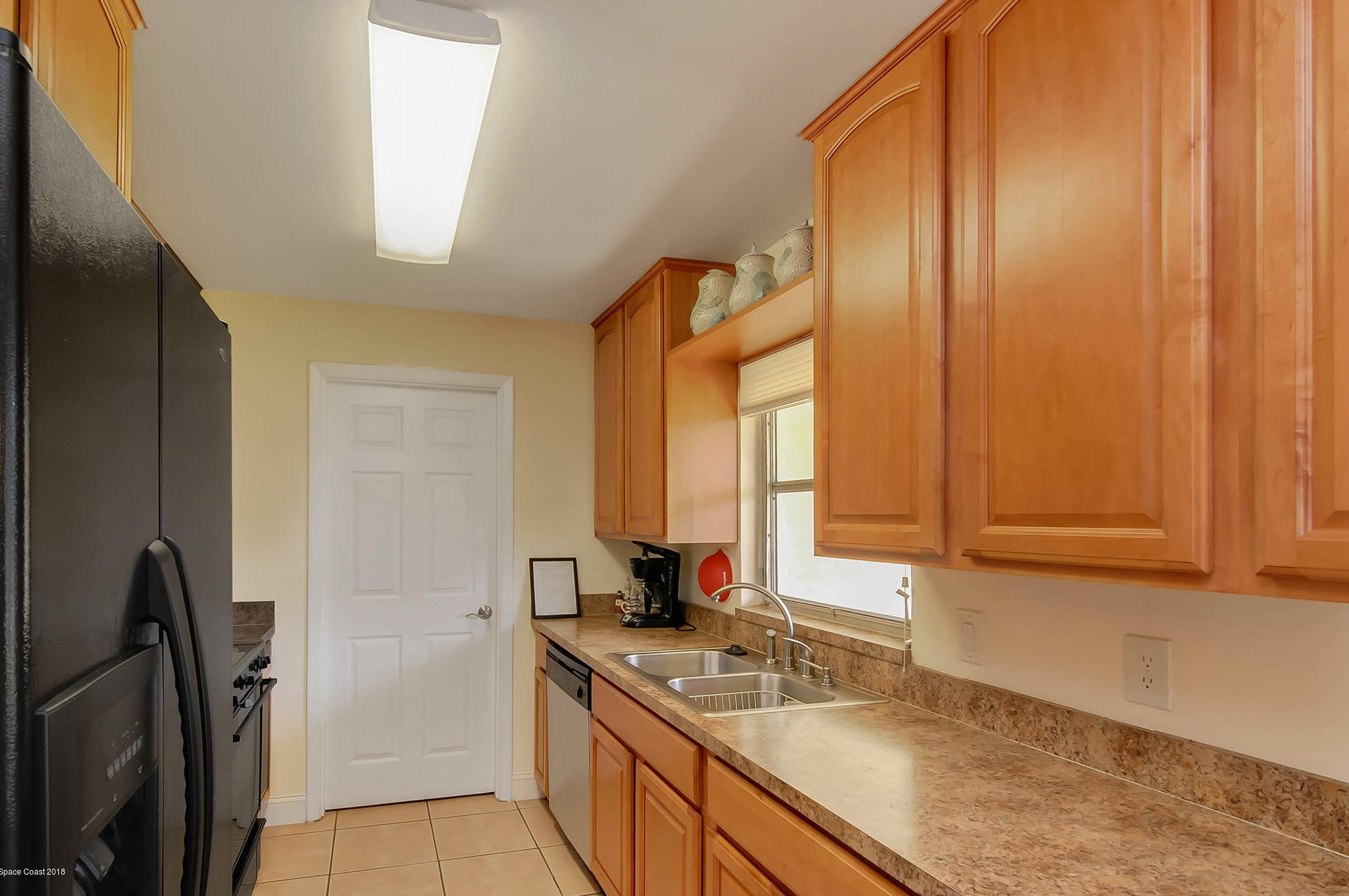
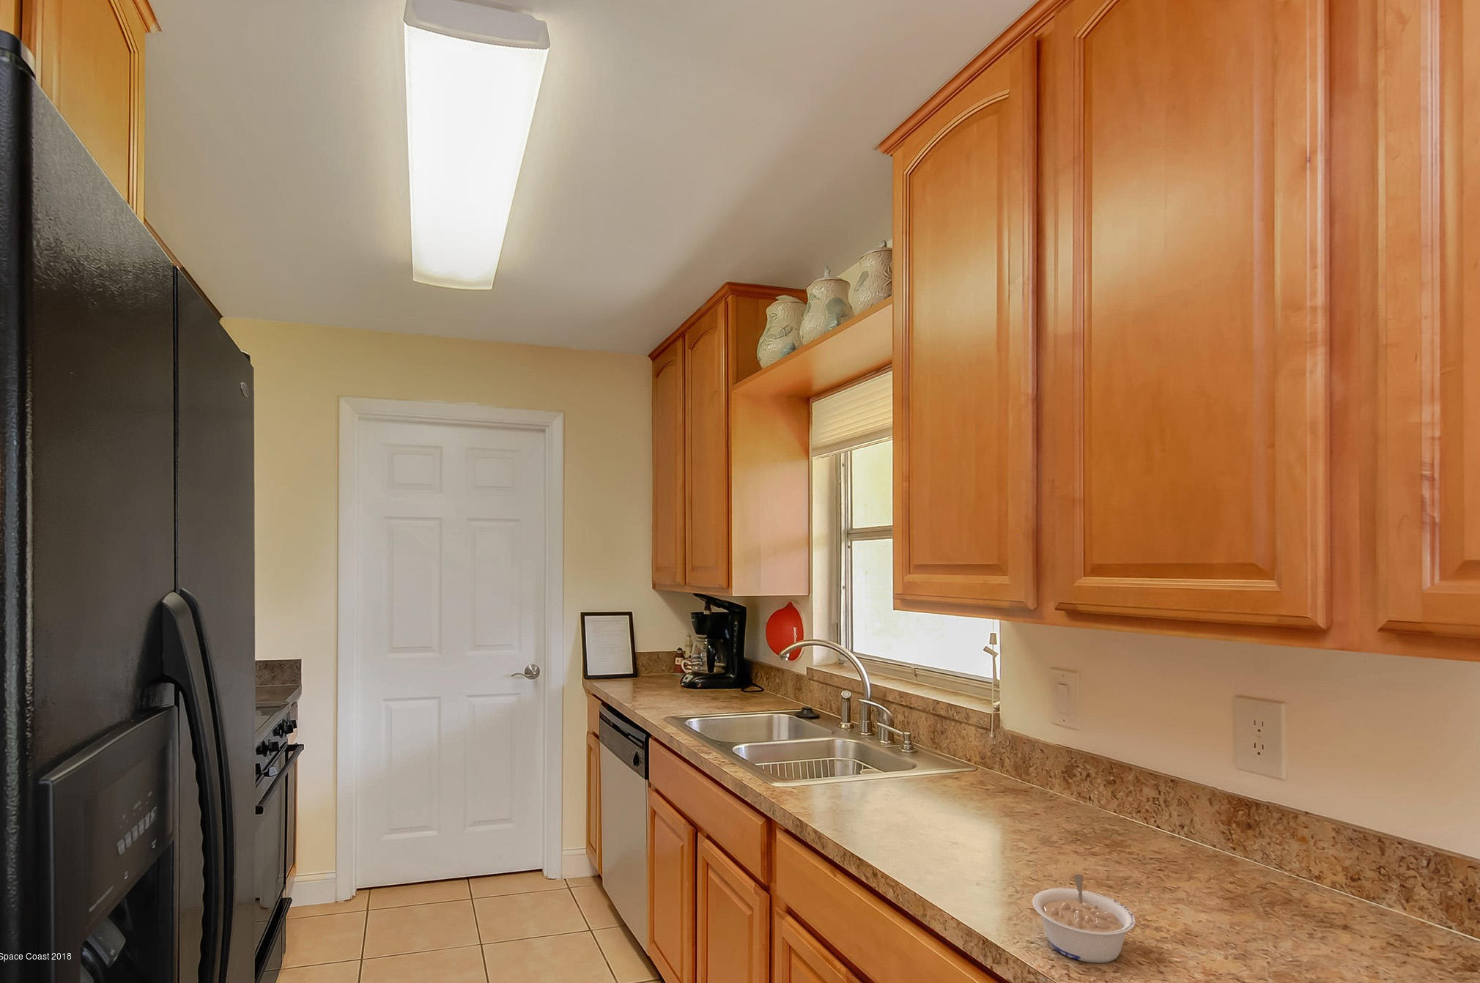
+ legume (1080, 923)
